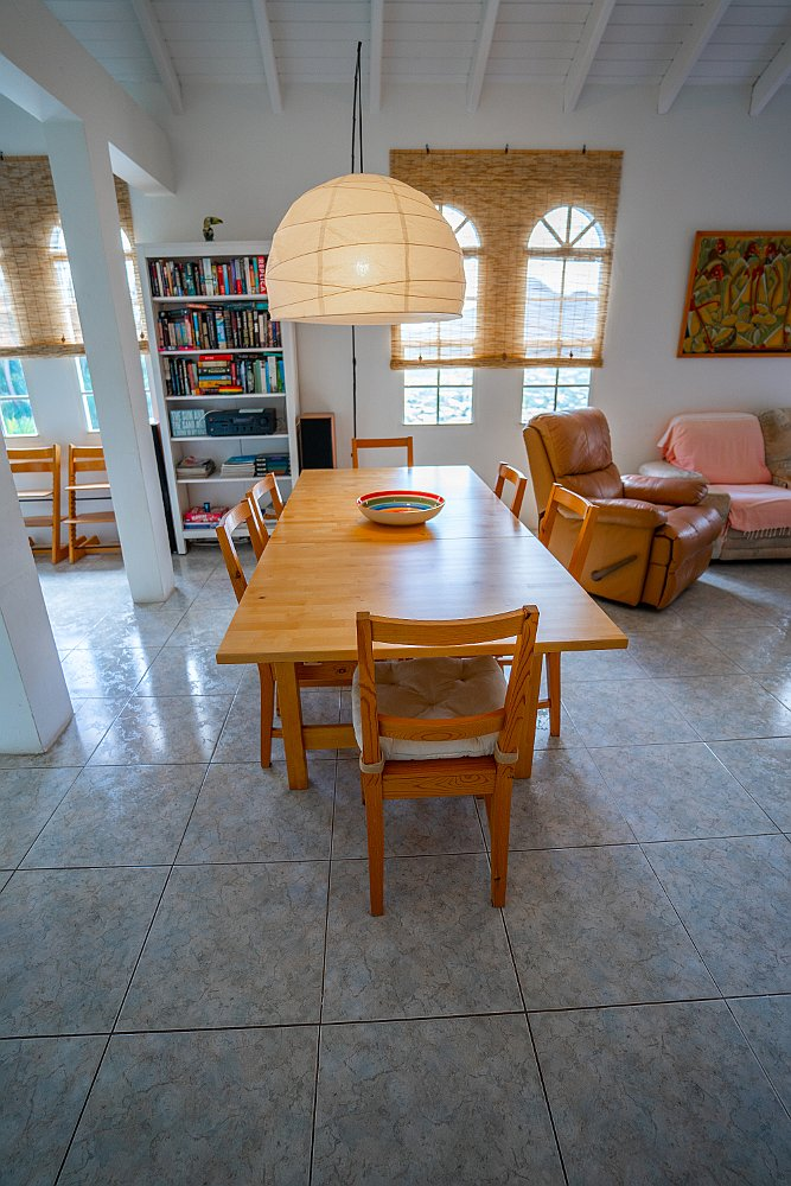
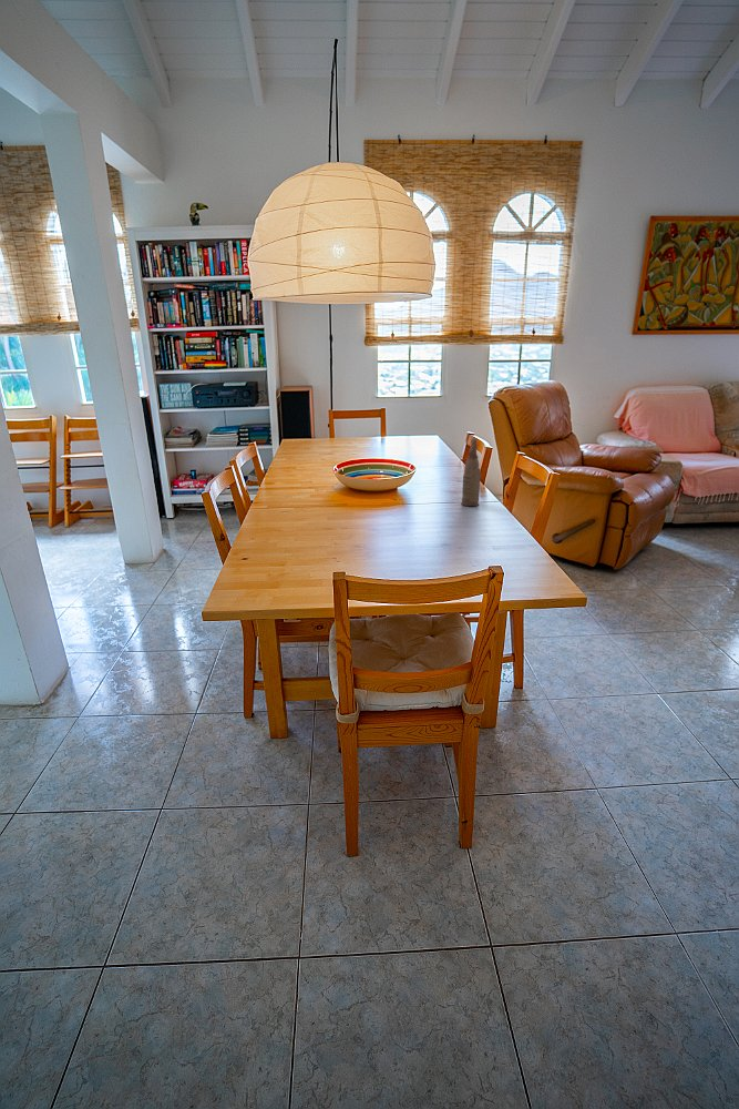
+ bottle (472, 471)
